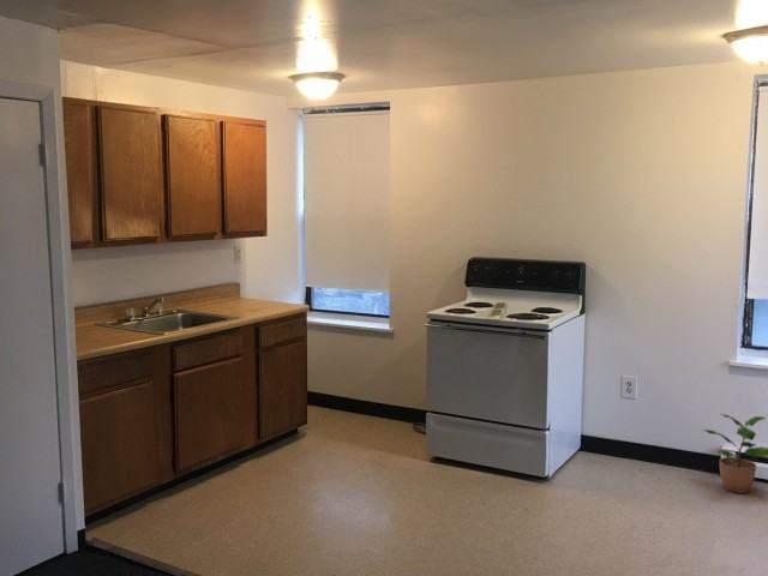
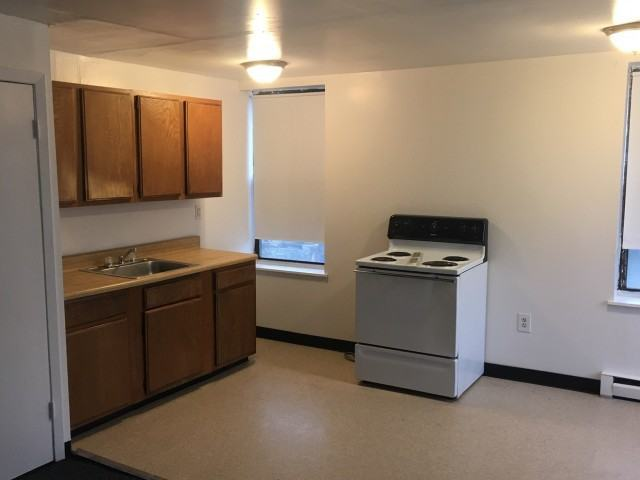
- potted plant (739, 450)
